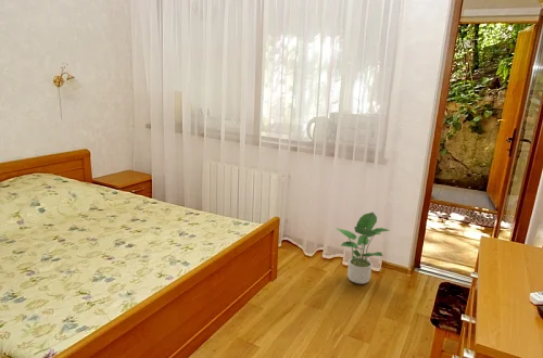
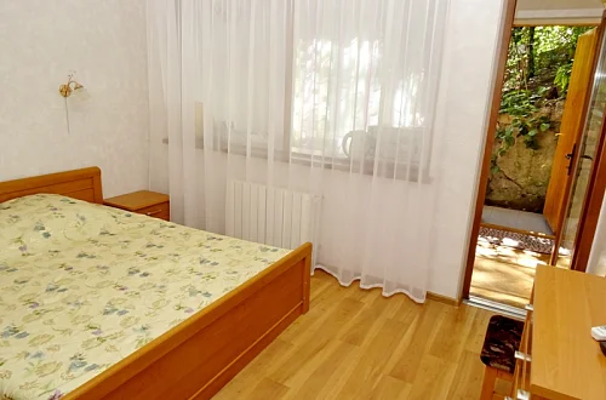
- potted plant (357, 247)
